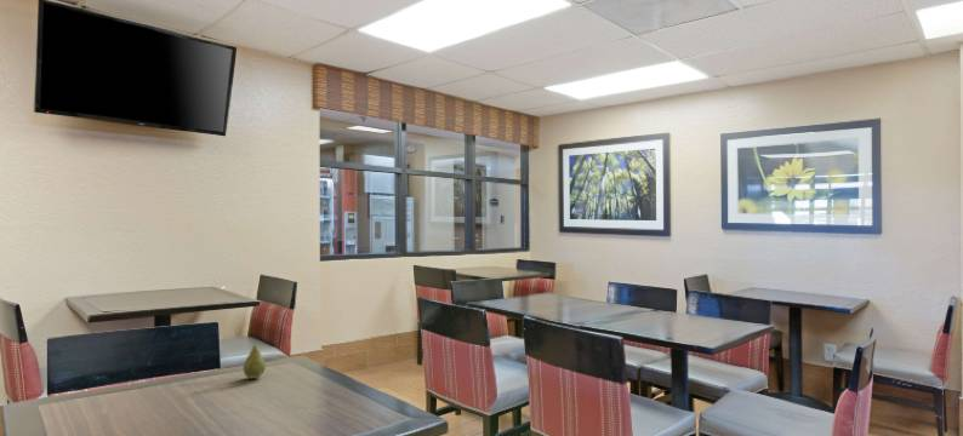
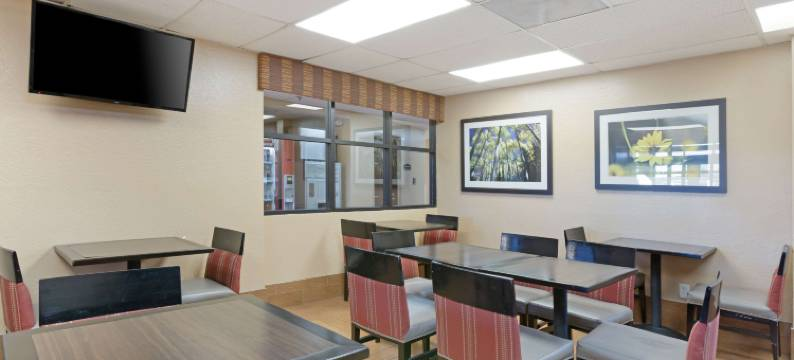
- fruit (253, 358)
